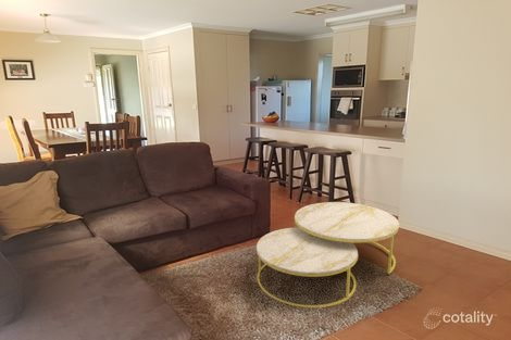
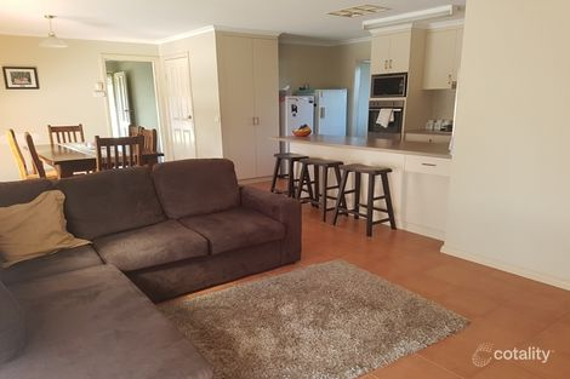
- coffee table (327, 245)
